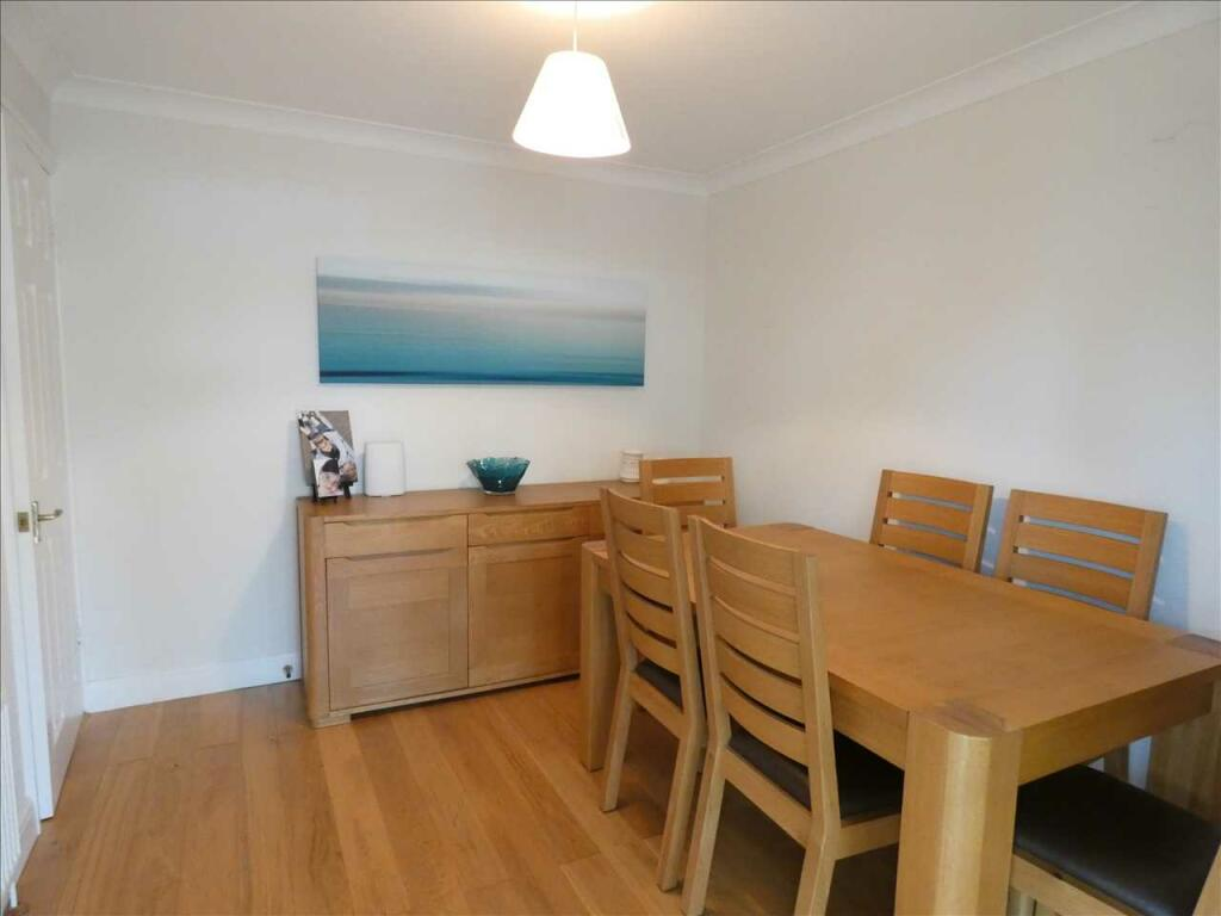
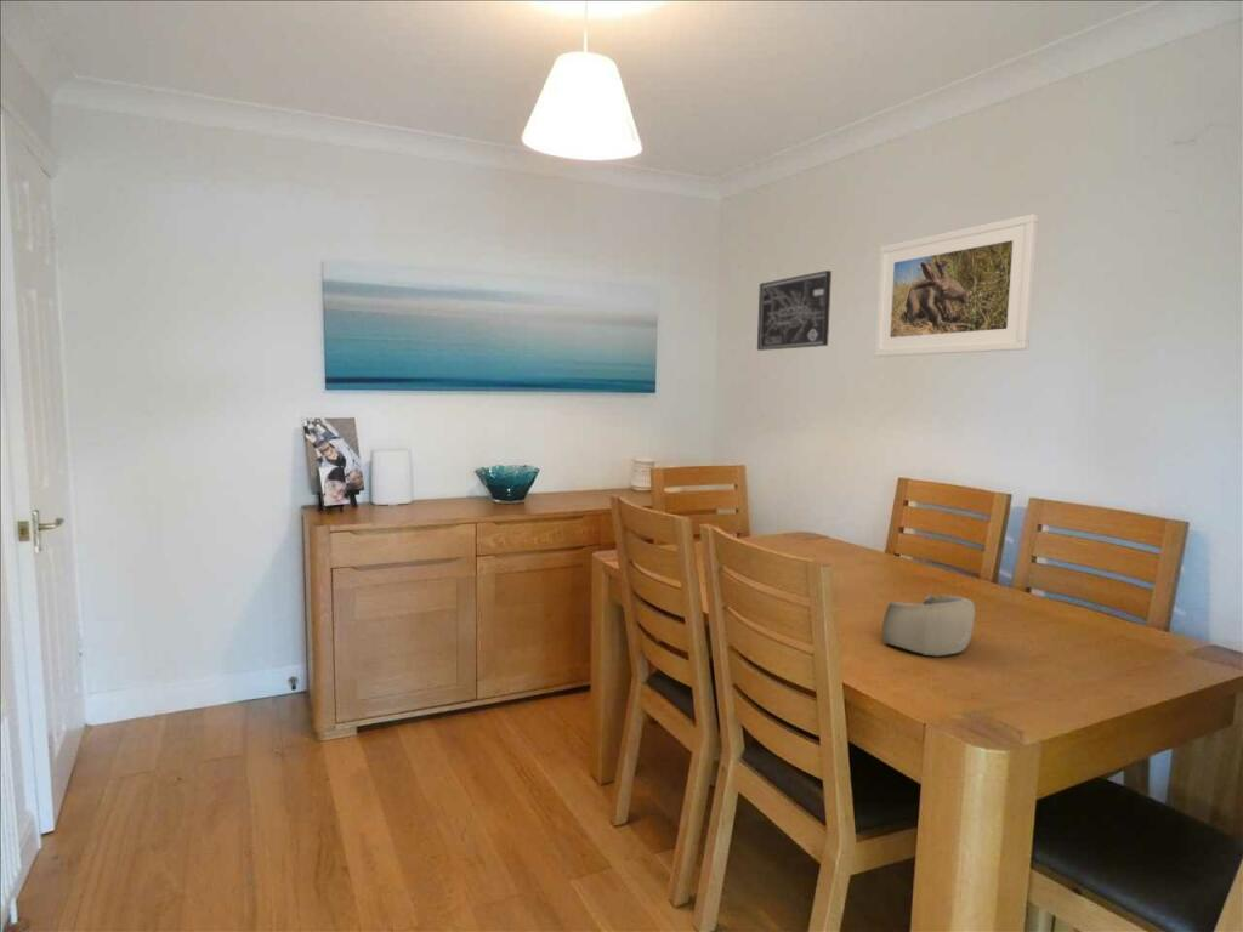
+ decorative bowl (930, 620)
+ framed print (947, 292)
+ wall art (791, 312)
